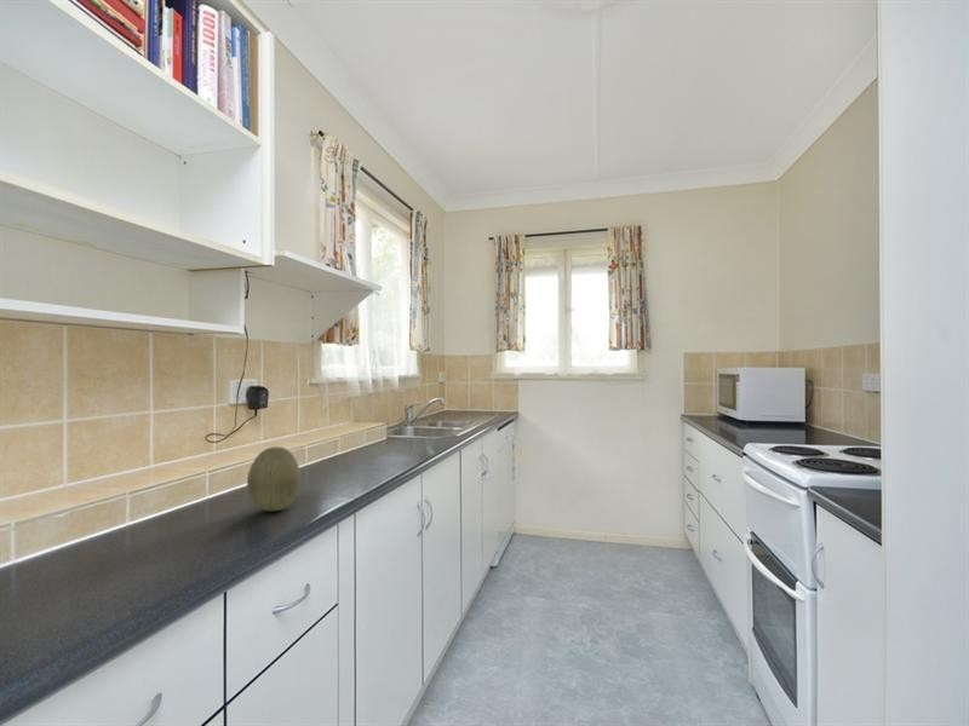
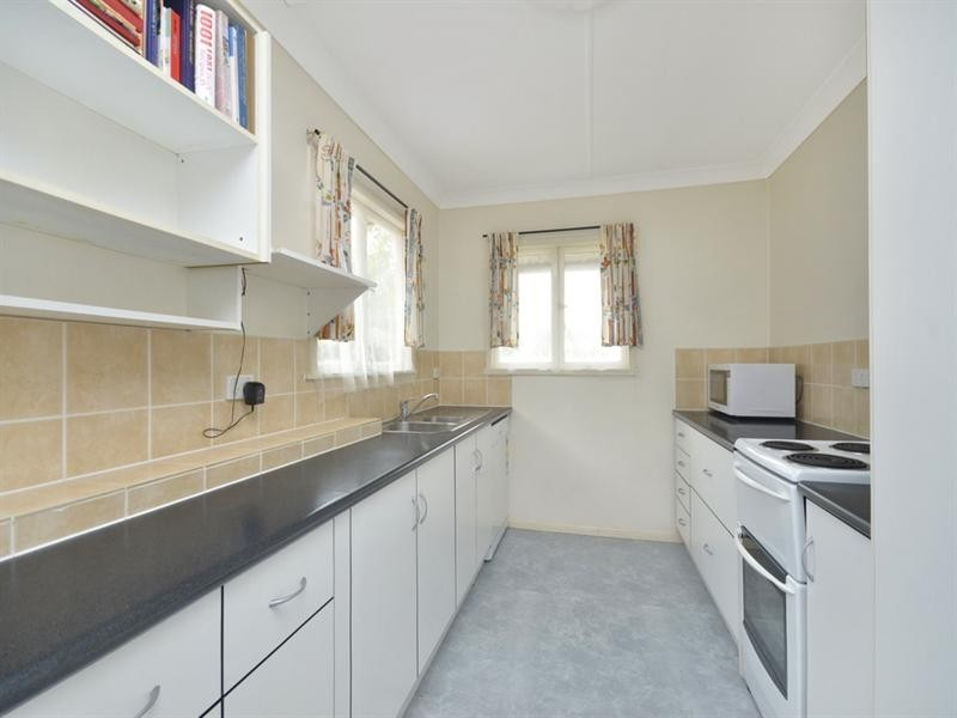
- fruit (274, 478)
